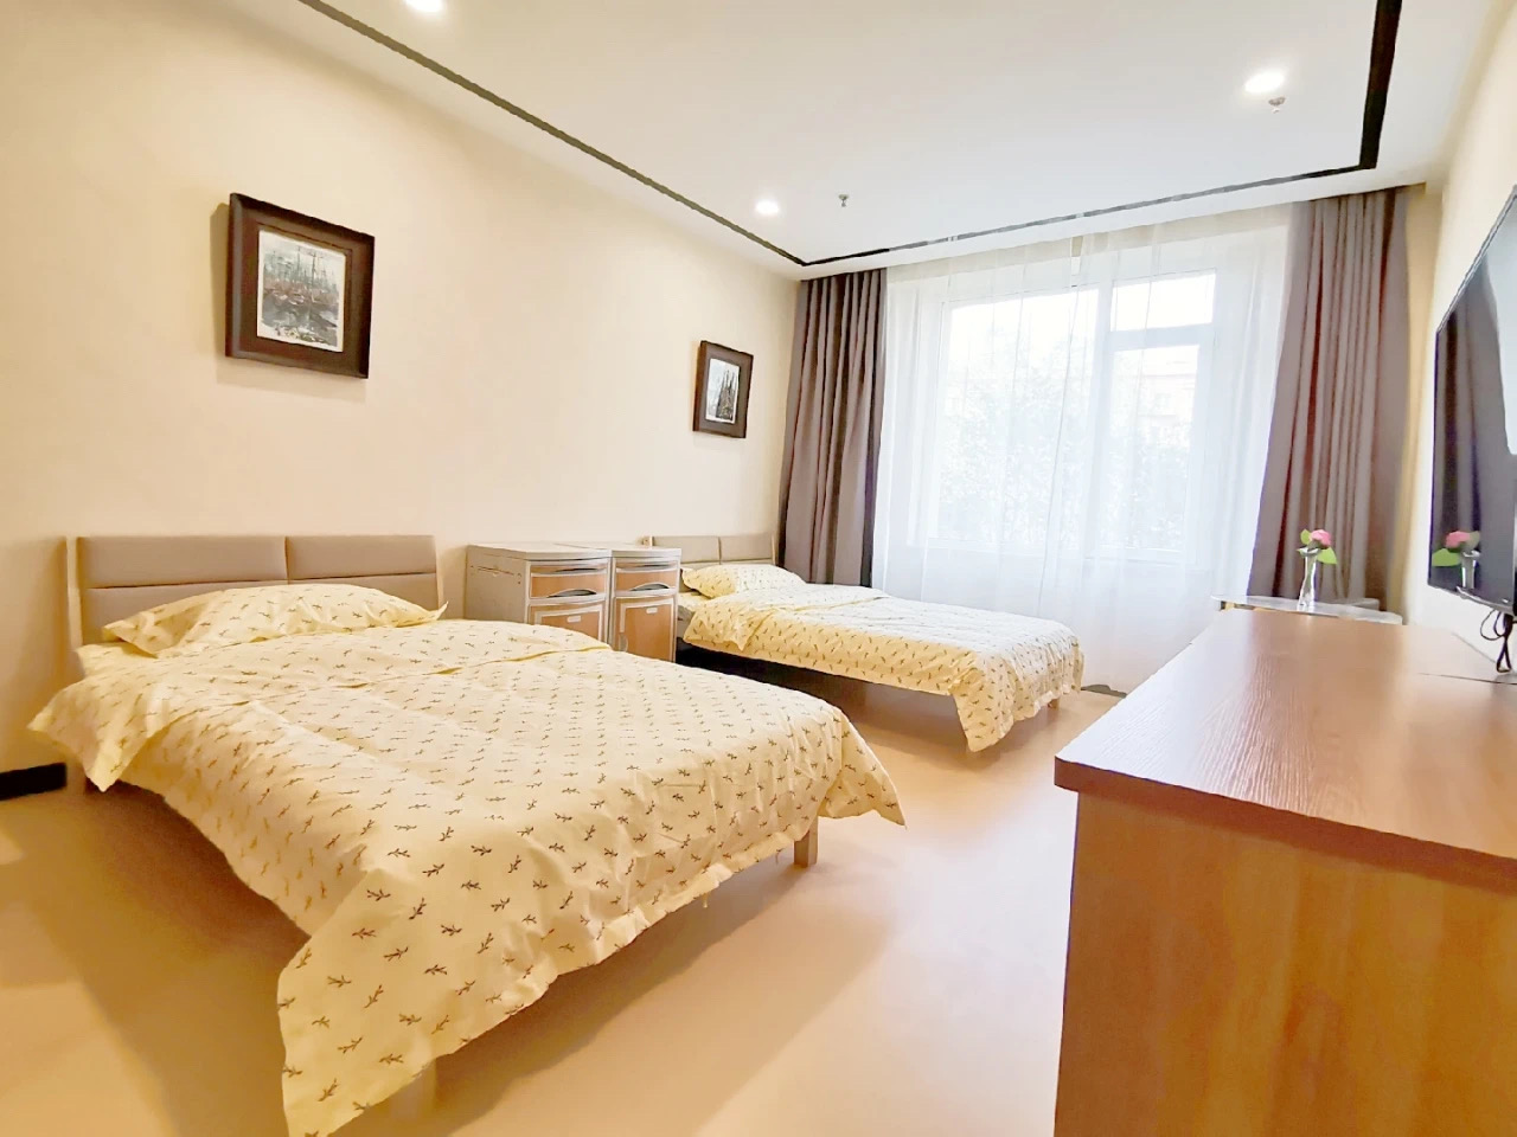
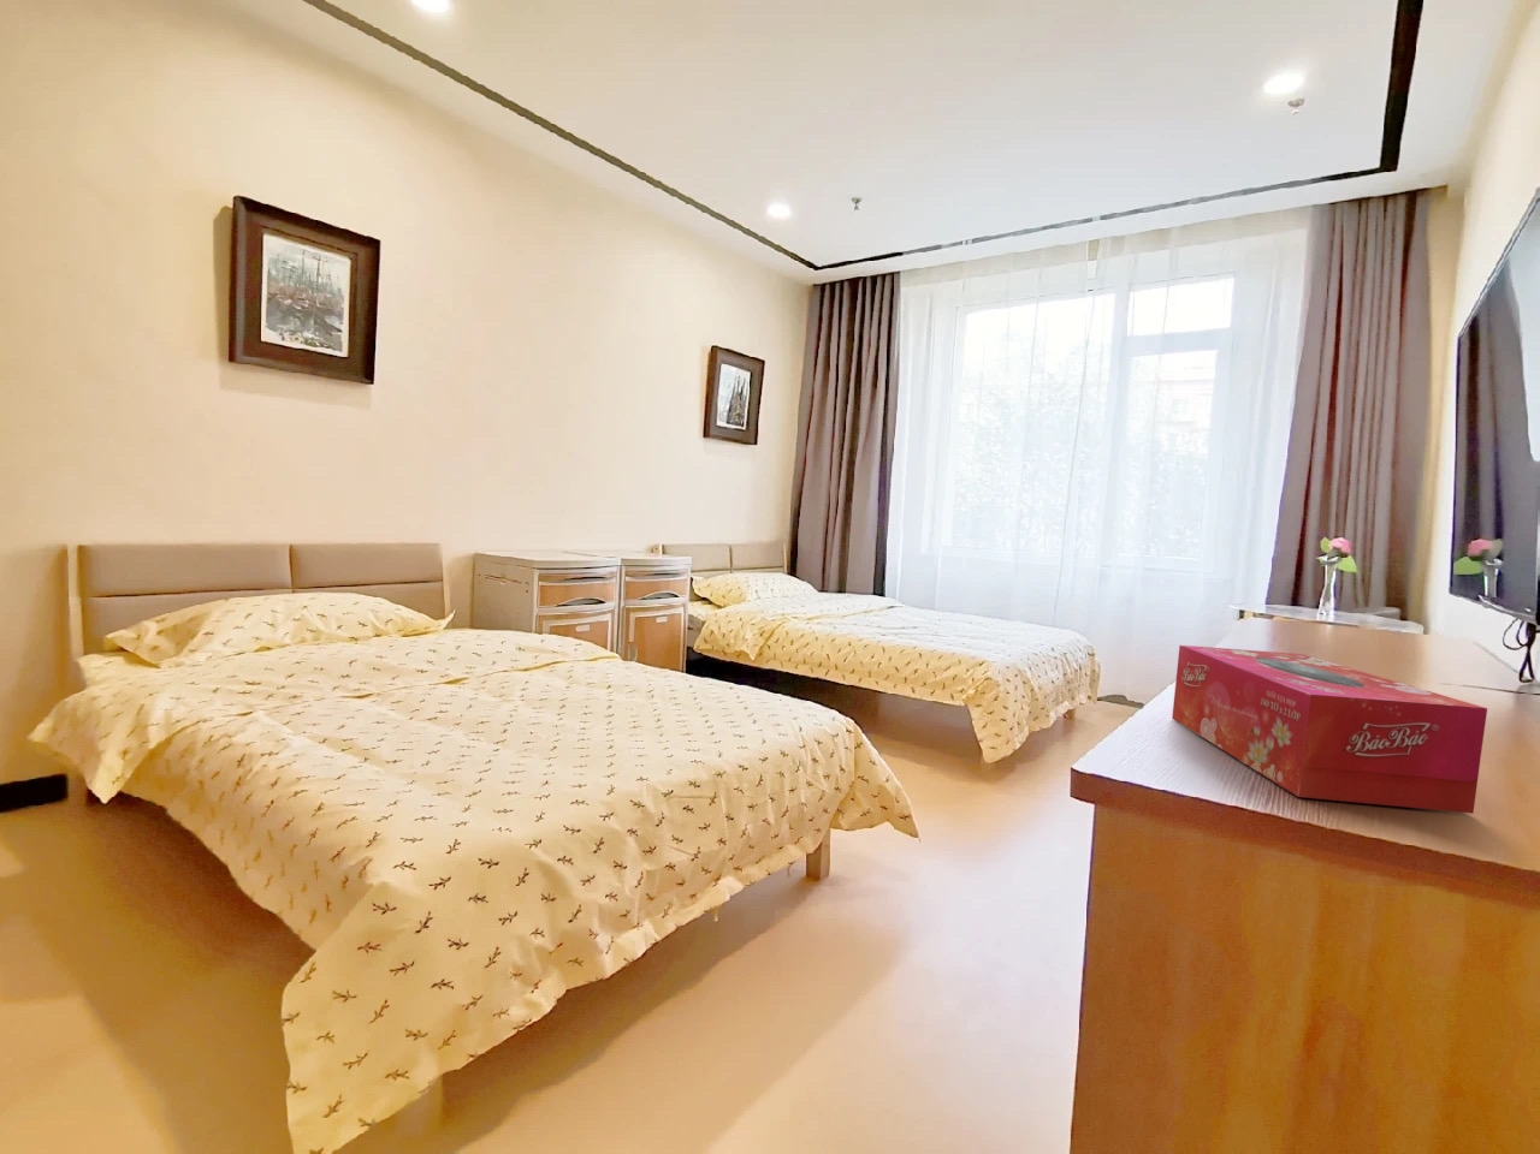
+ tissue box (1300, 714)
